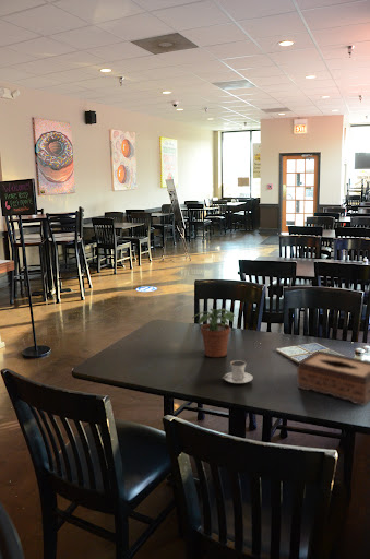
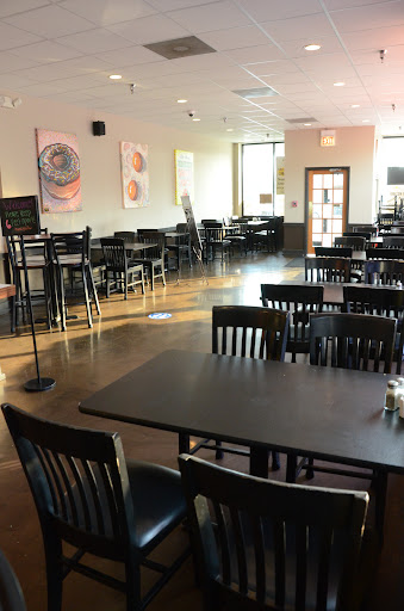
- cappuccino (237, 366)
- potted plant (215, 332)
- drink coaster (310, 354)
- tissue box (338, 376)
